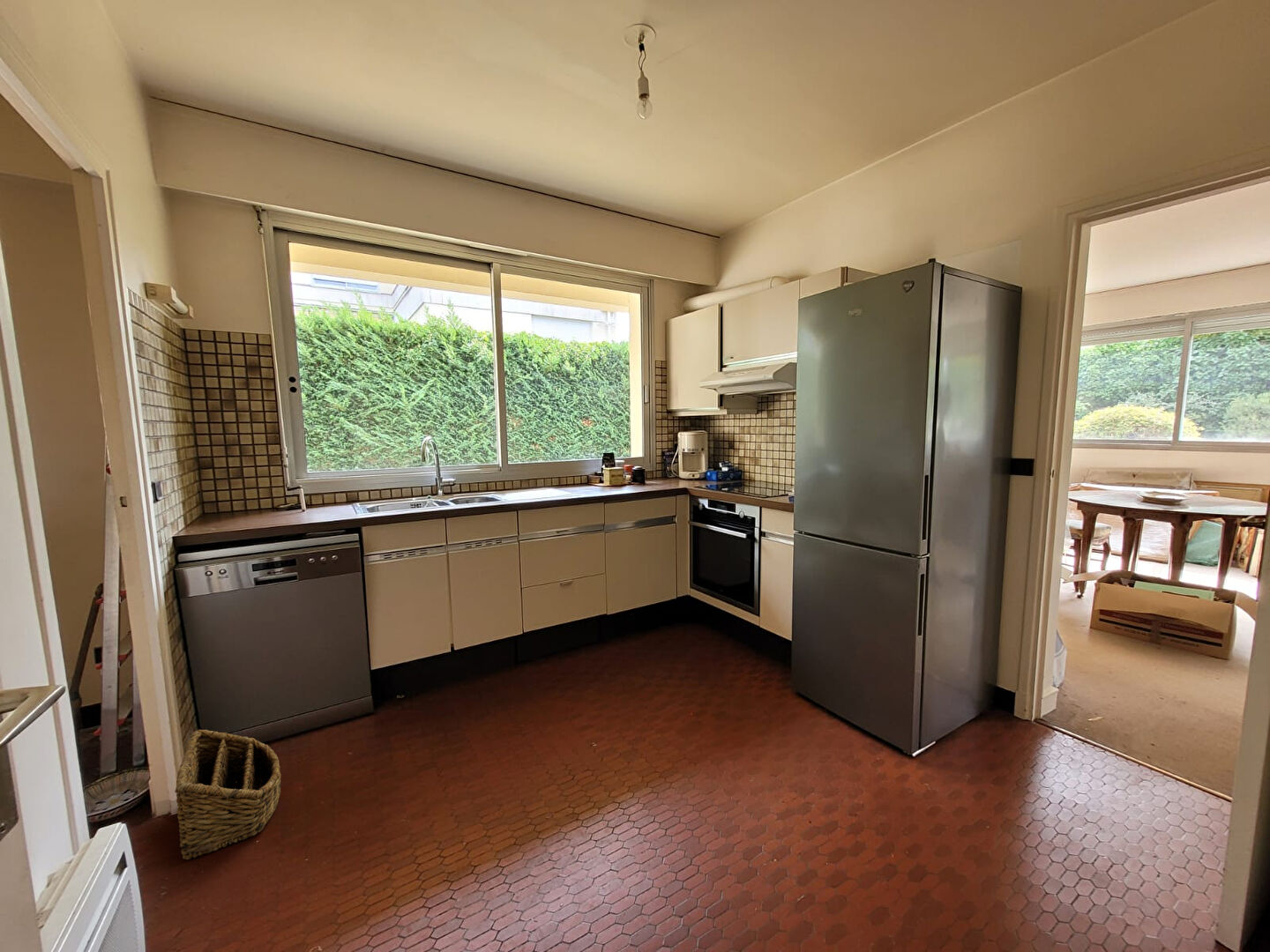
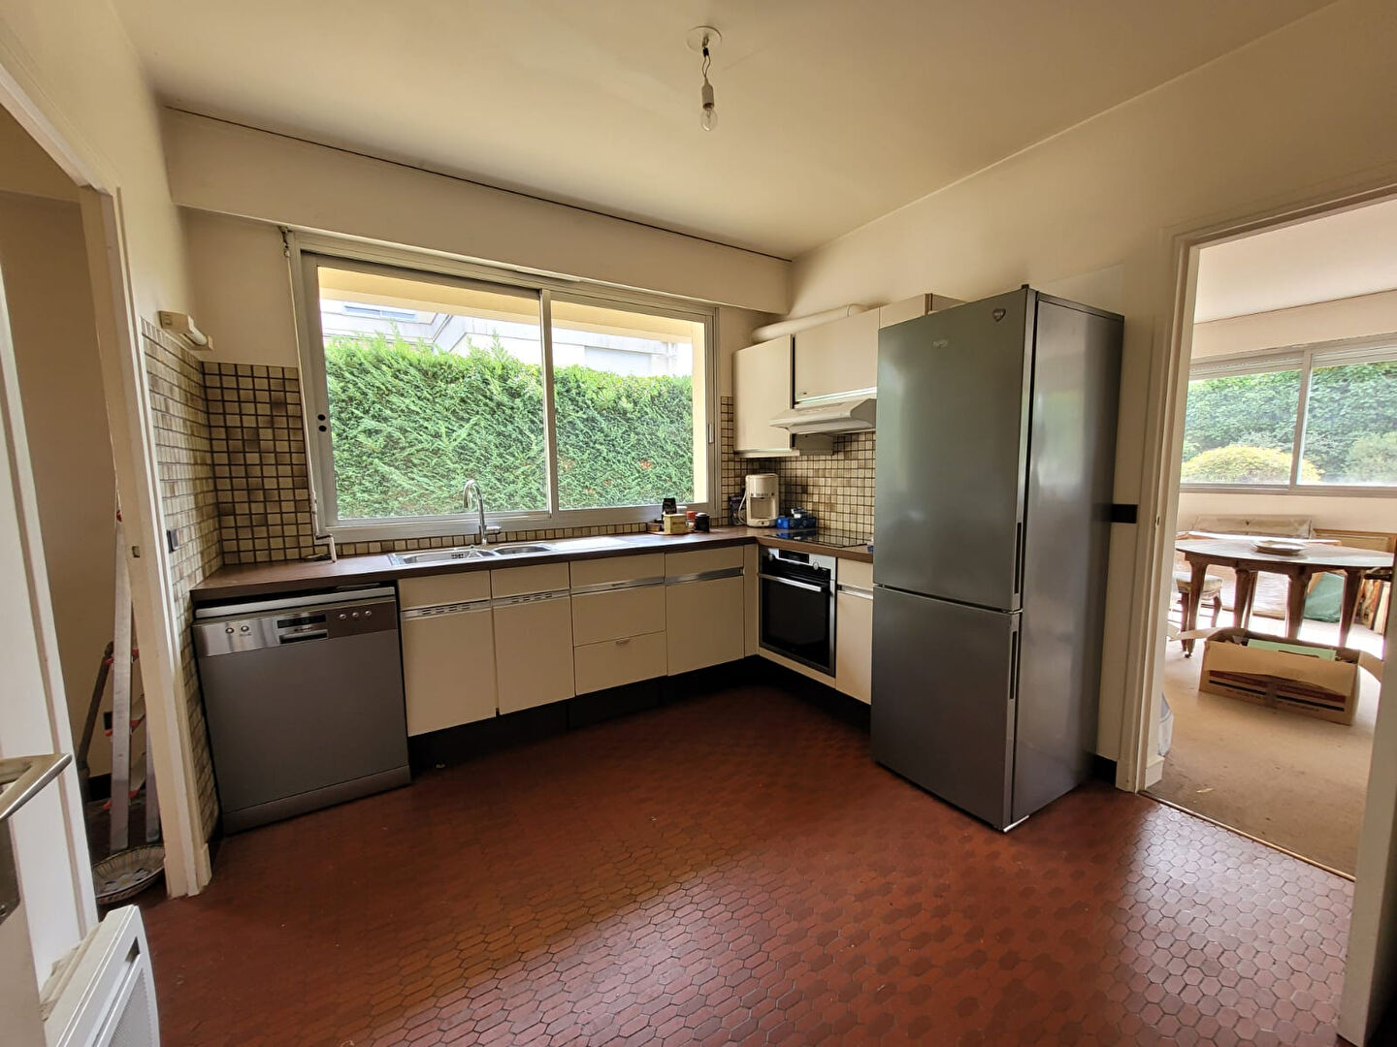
- basket (234, 777)
